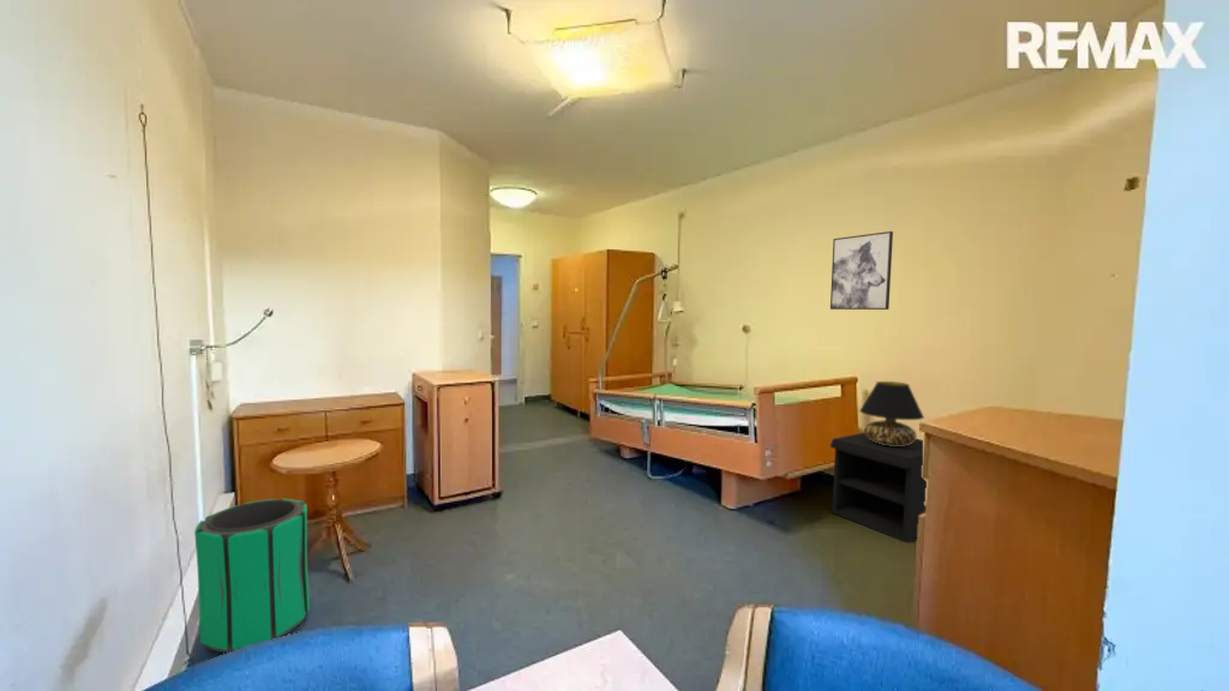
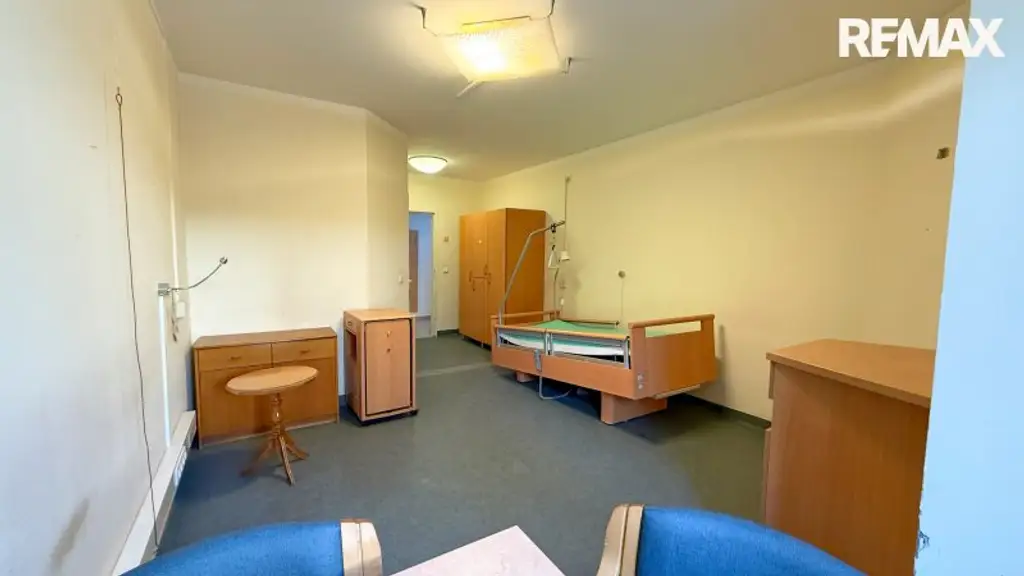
- trash can (256, 569)
- table lamp (891, 413)
- wall art (859, 272)
- nightstand (888, 481)
